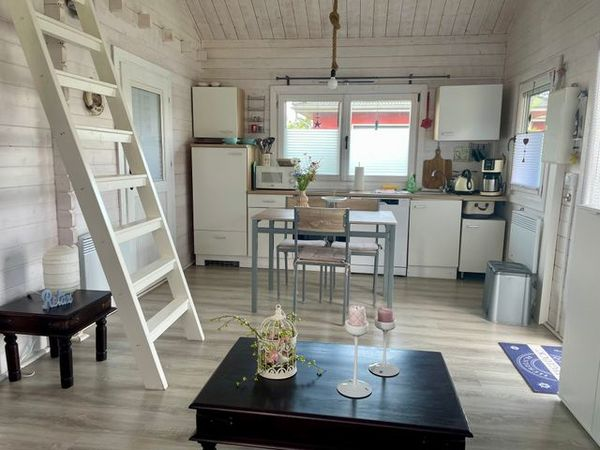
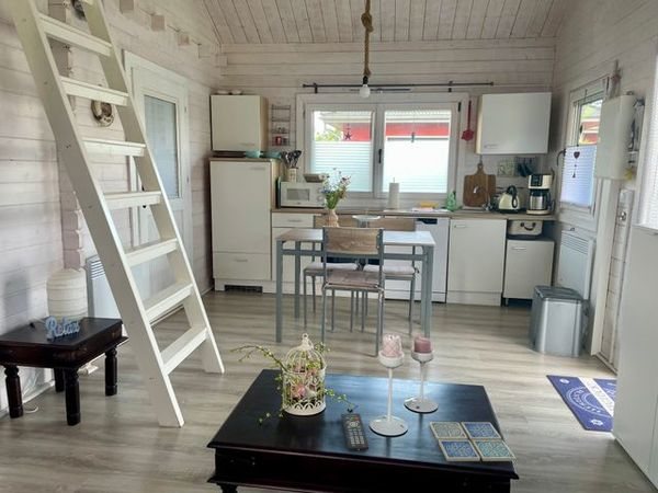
+ drink coaster (470, 439)
+ remote control (353, 429)
